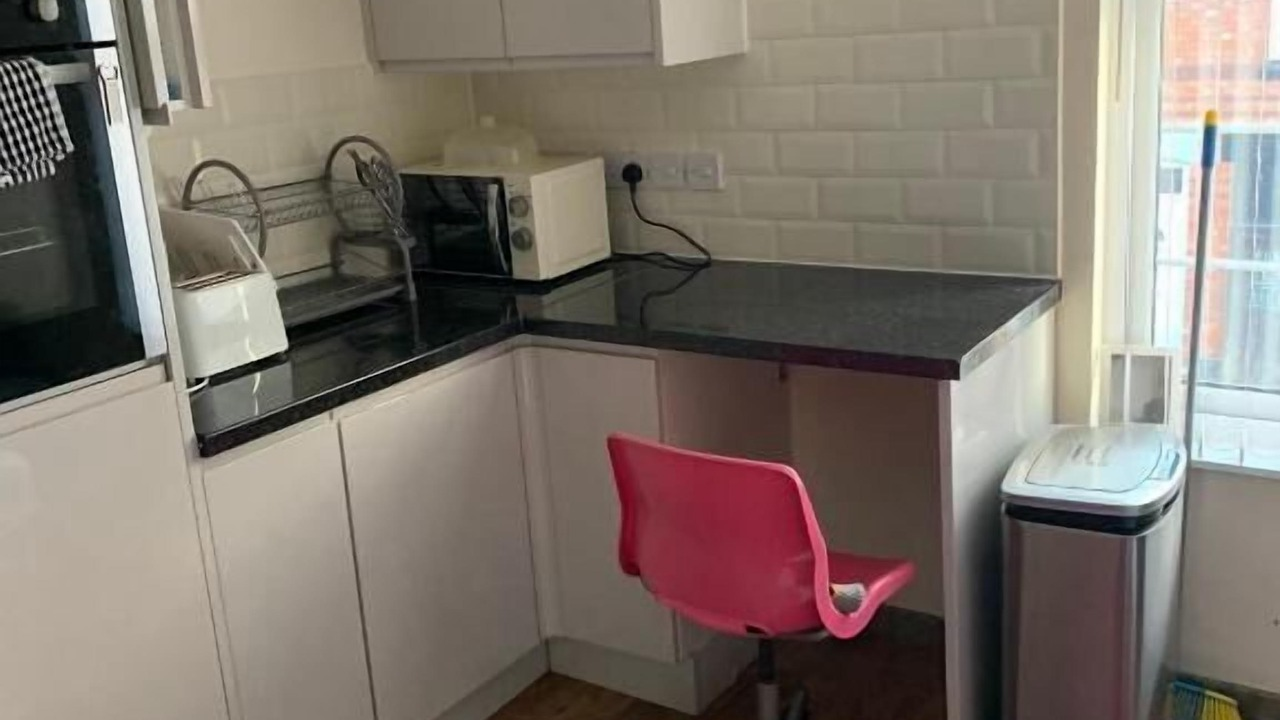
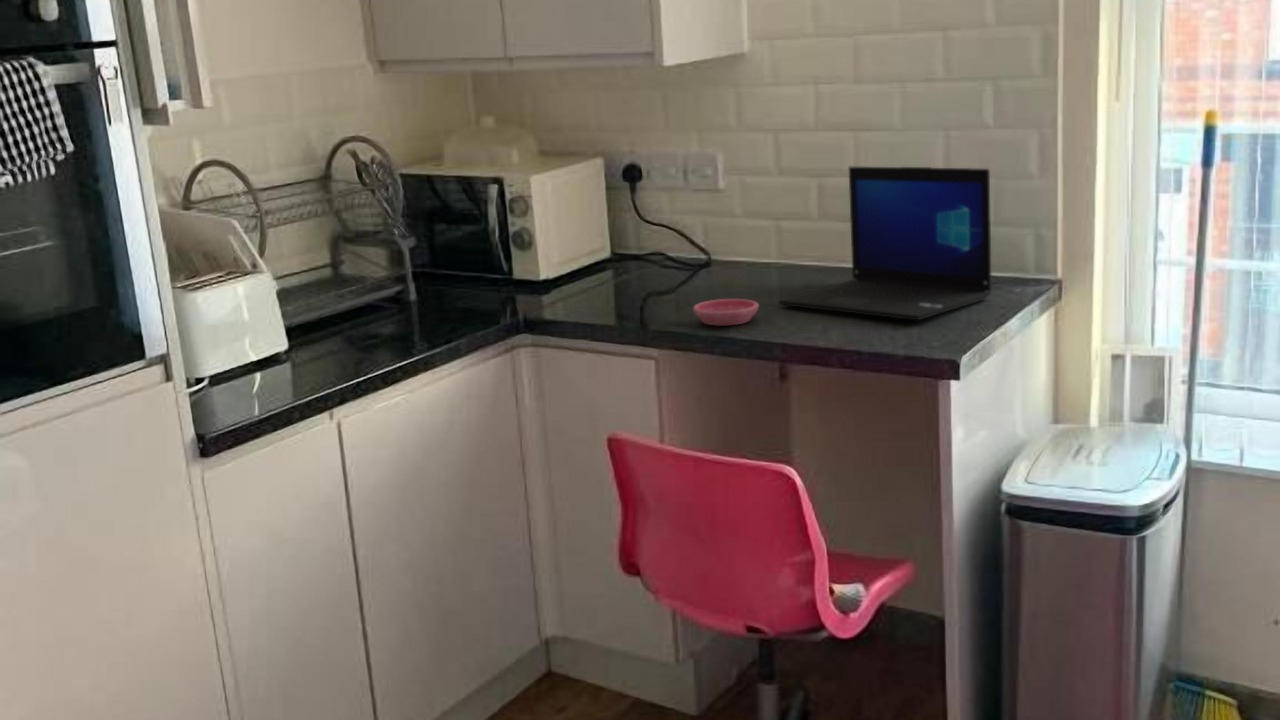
+ saucer (726, 312)
+ laptop (882, 239)
